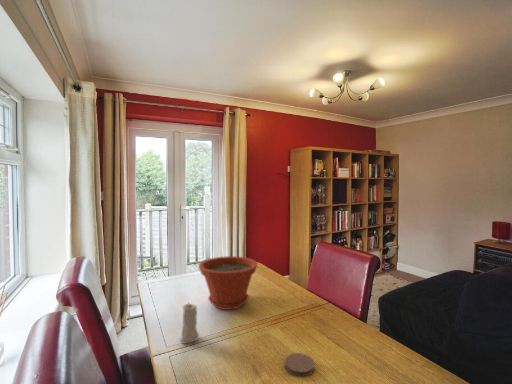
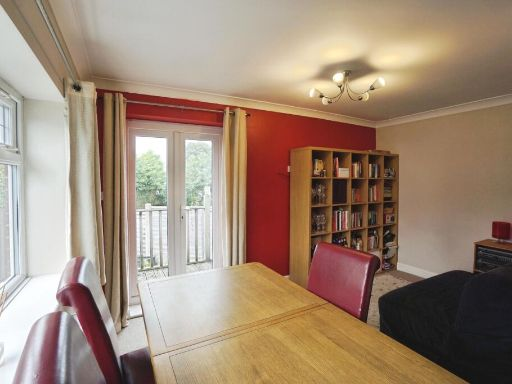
- coaster (299, 363)
- candle (189, 320)
- plant pot (228, 283)
